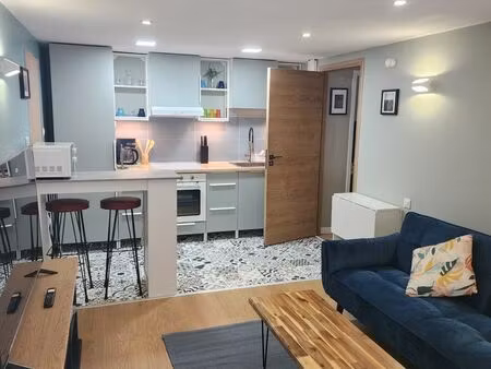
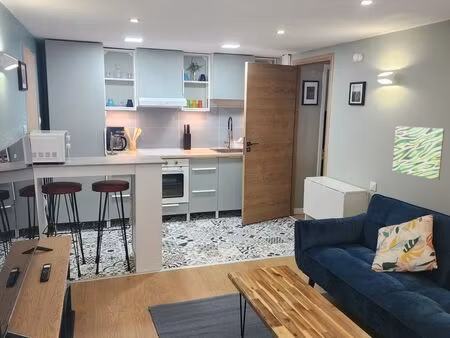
+ wall art (416, 151)
